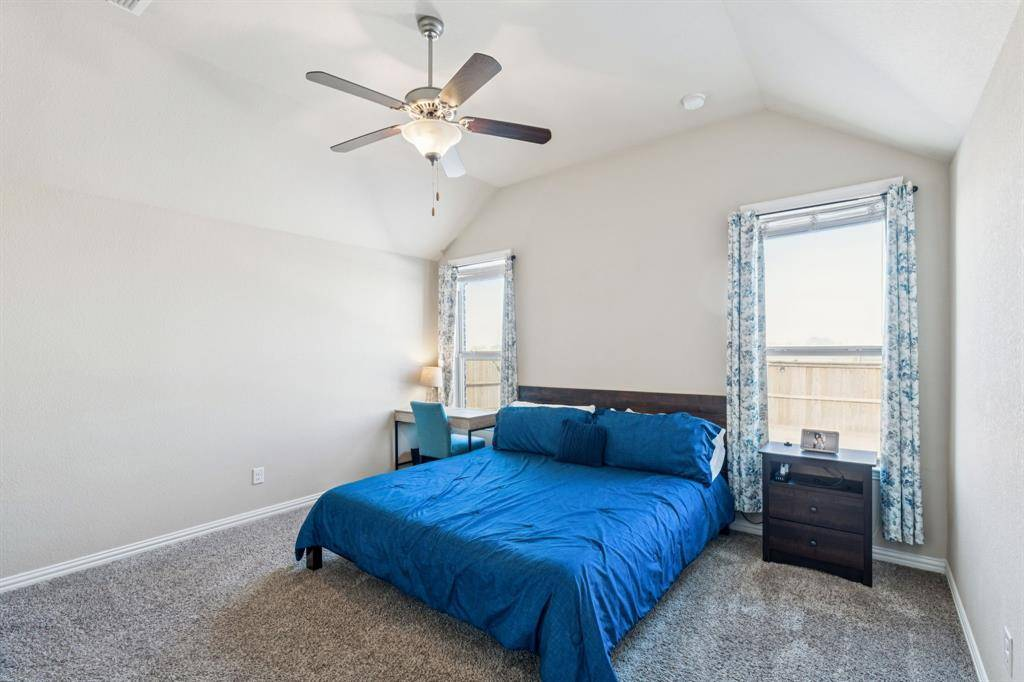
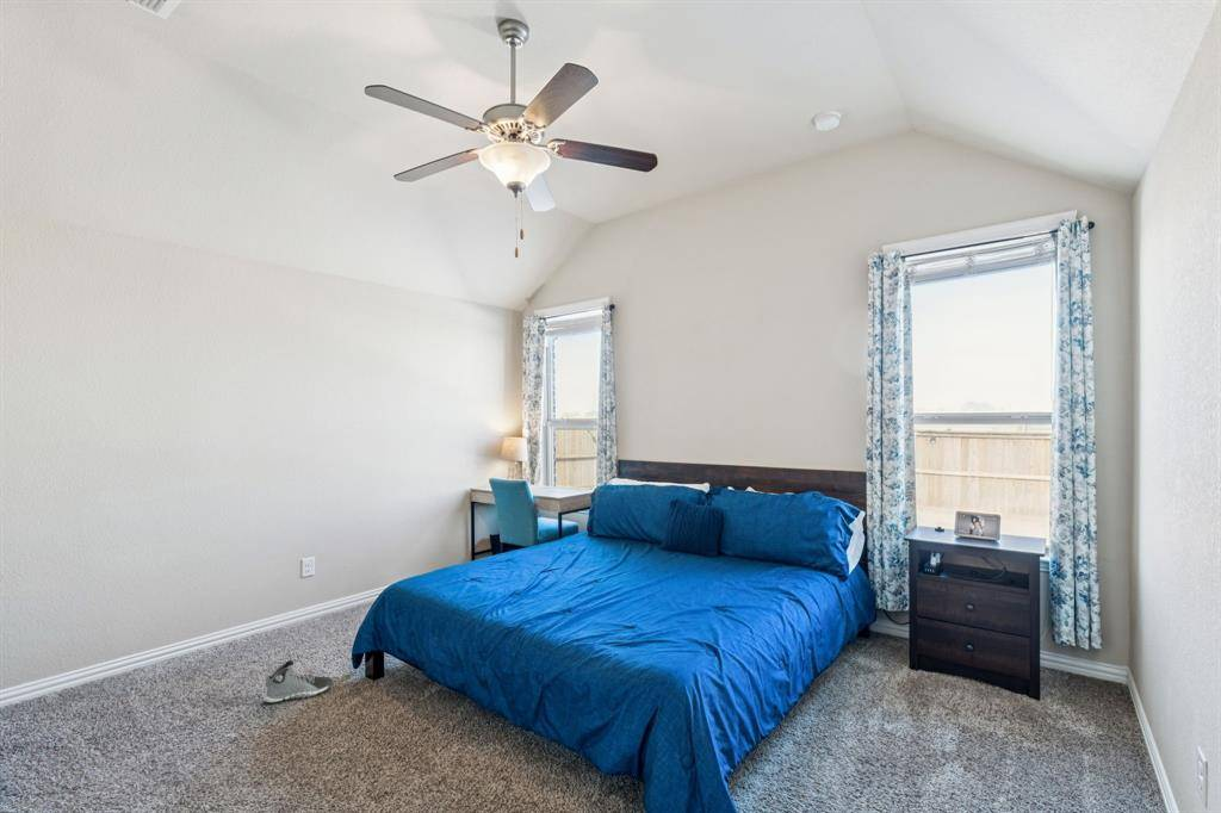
+ sneaker (298, 677)
